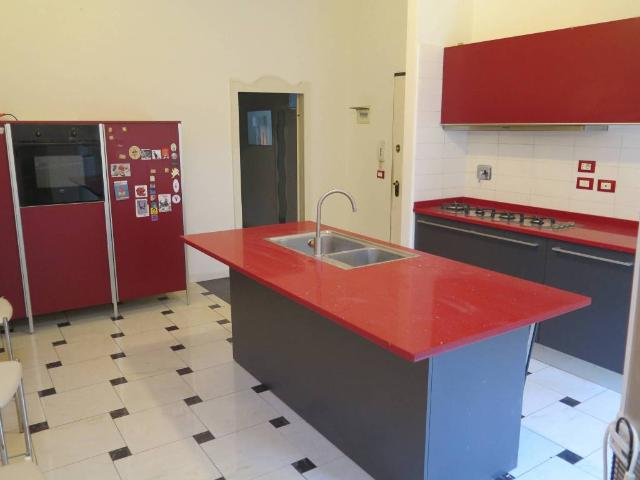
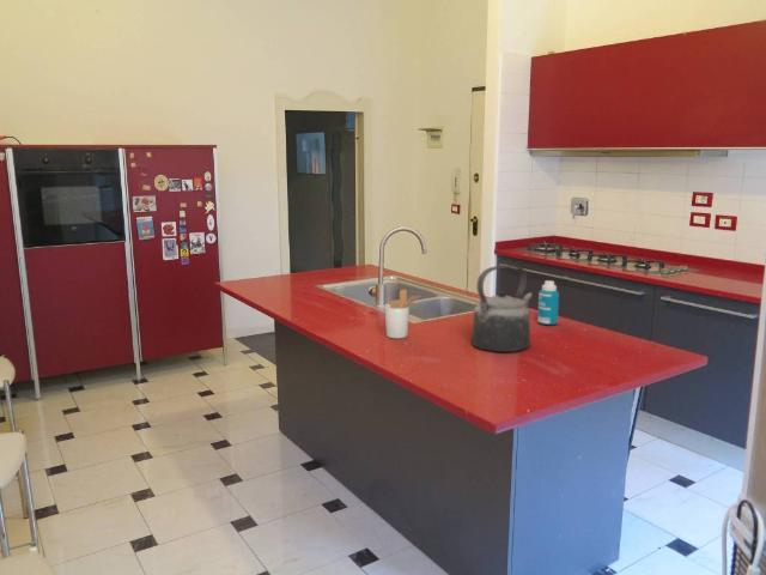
+ utensil holder (402, 314)
+ kettle (505, 304)
+ bottle (548, 302)
